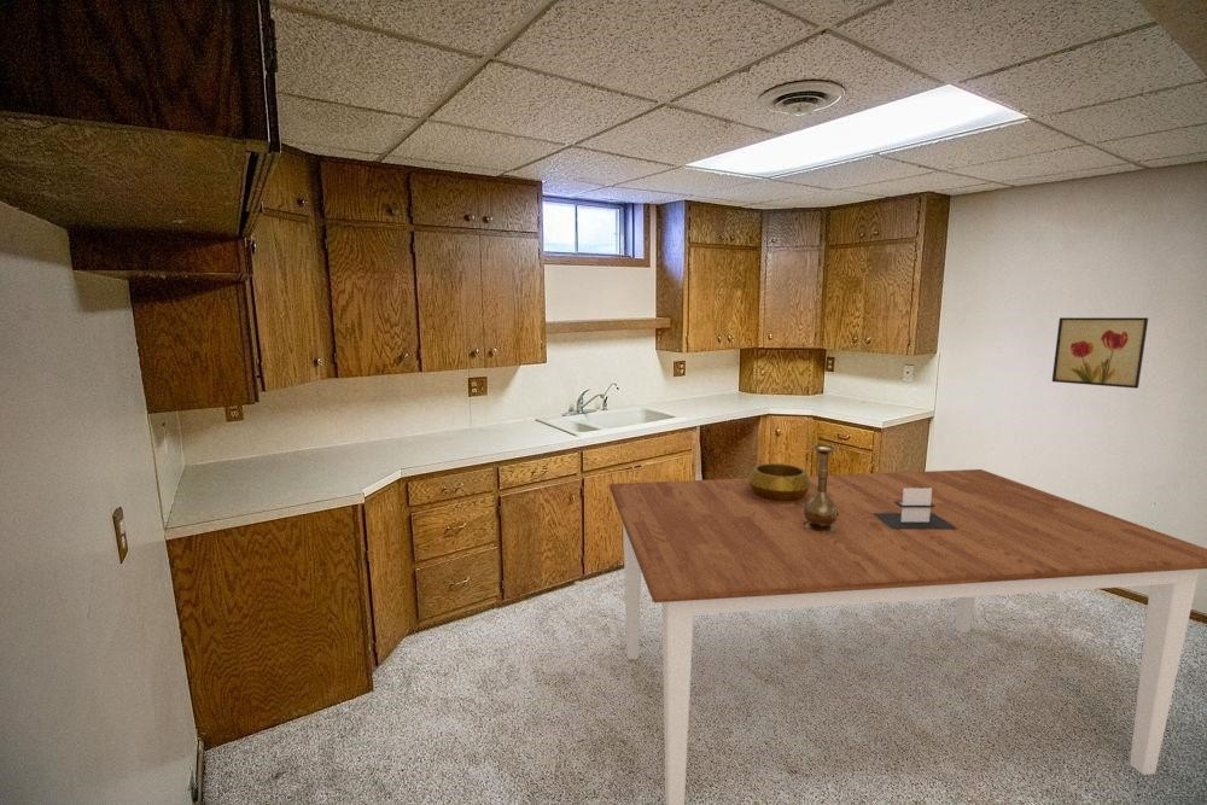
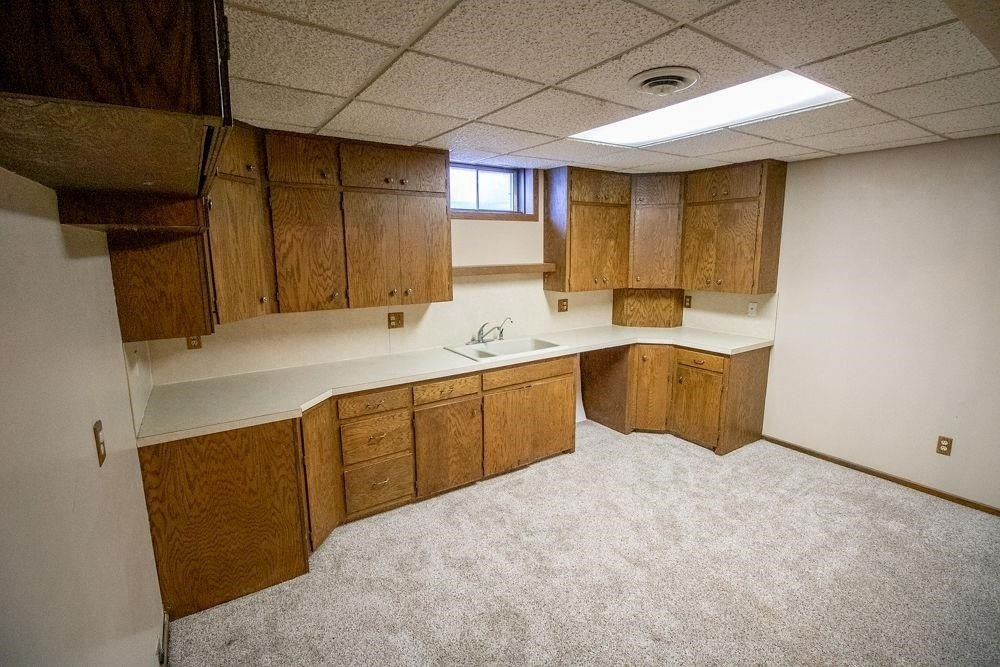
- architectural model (915, 503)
- decorative bowl (779, 482)
- wall art (1097, 351)
- vase (822, 486)
- dining table (856, 603)
